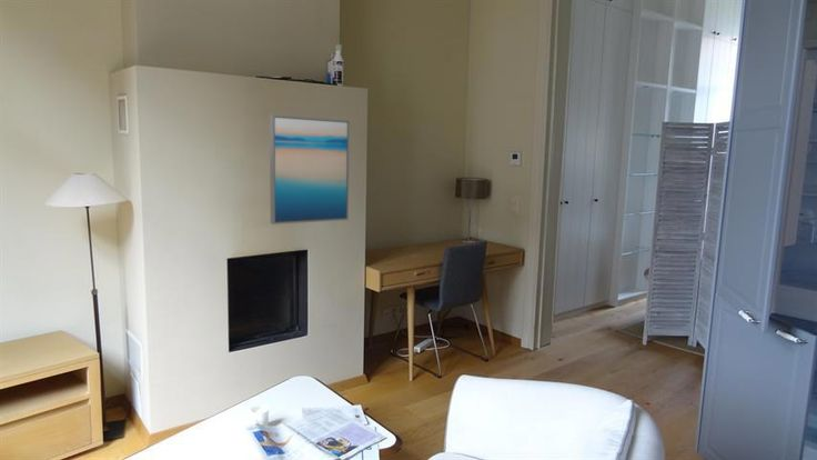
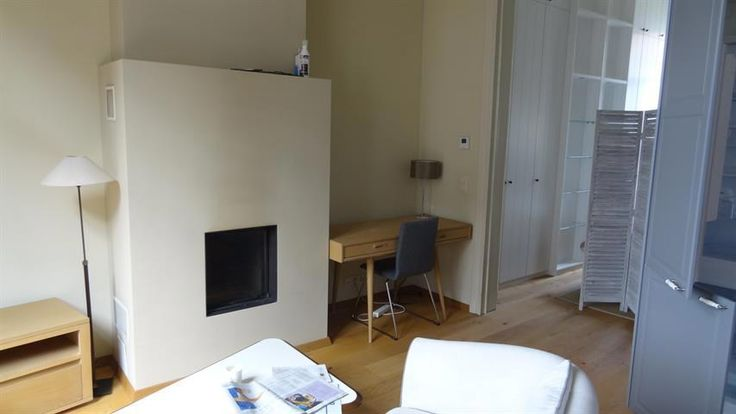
- wall art (311, 170)
